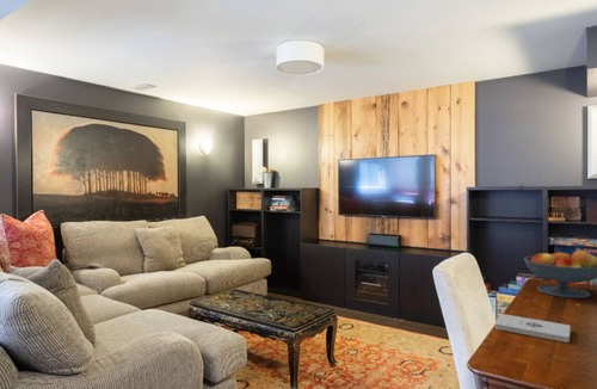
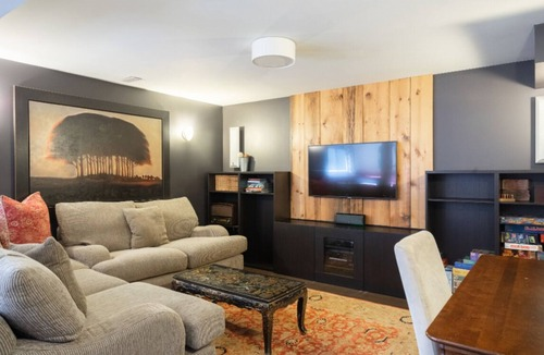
- fruit bowl (562, 271)
- notepad (531, 327)
